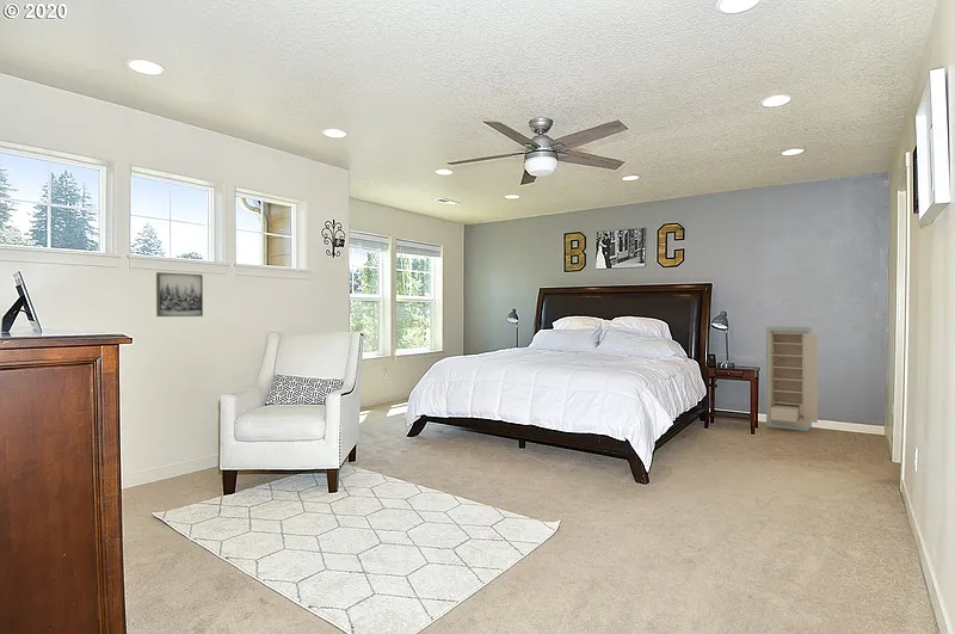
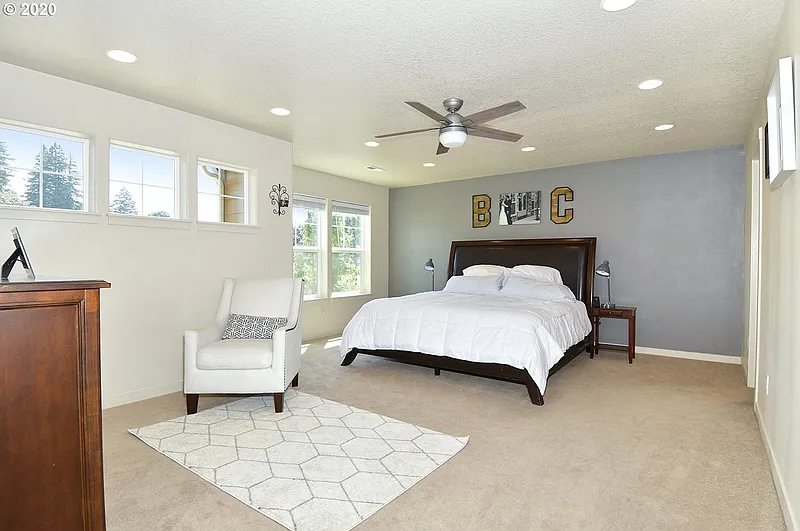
- wall art (179, 295)
- storage cabinet (793, 377)
